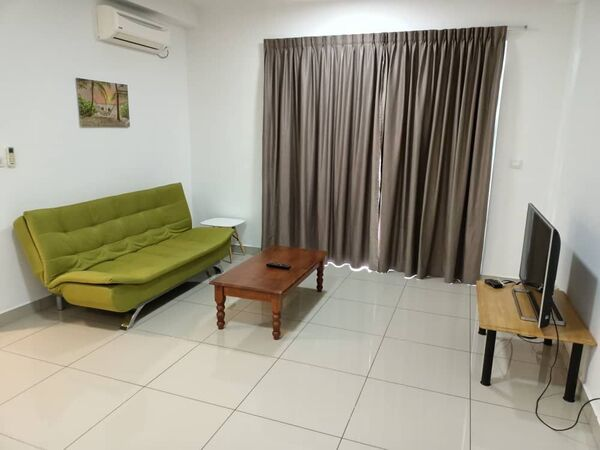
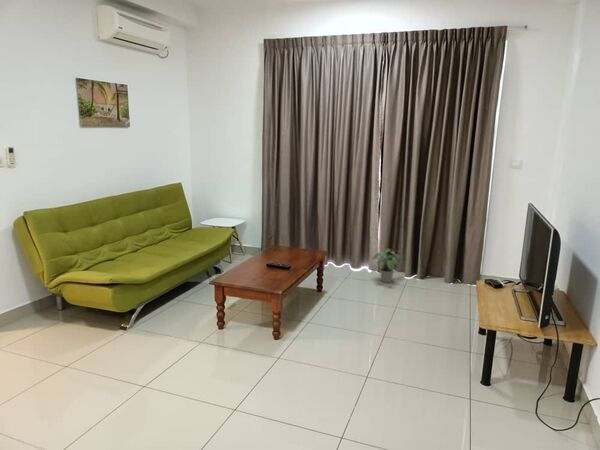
+ potted plant (387, 266)
